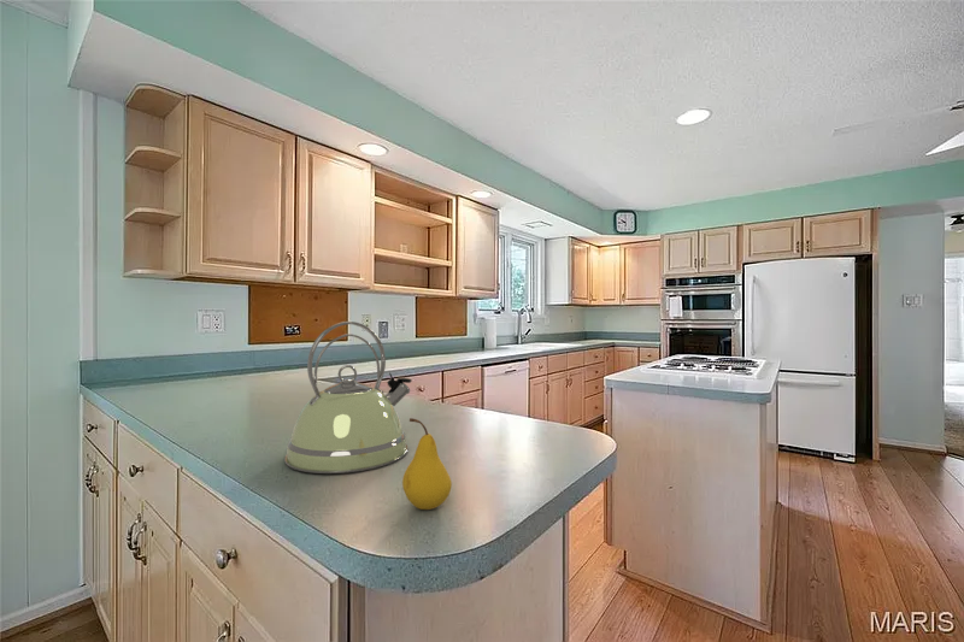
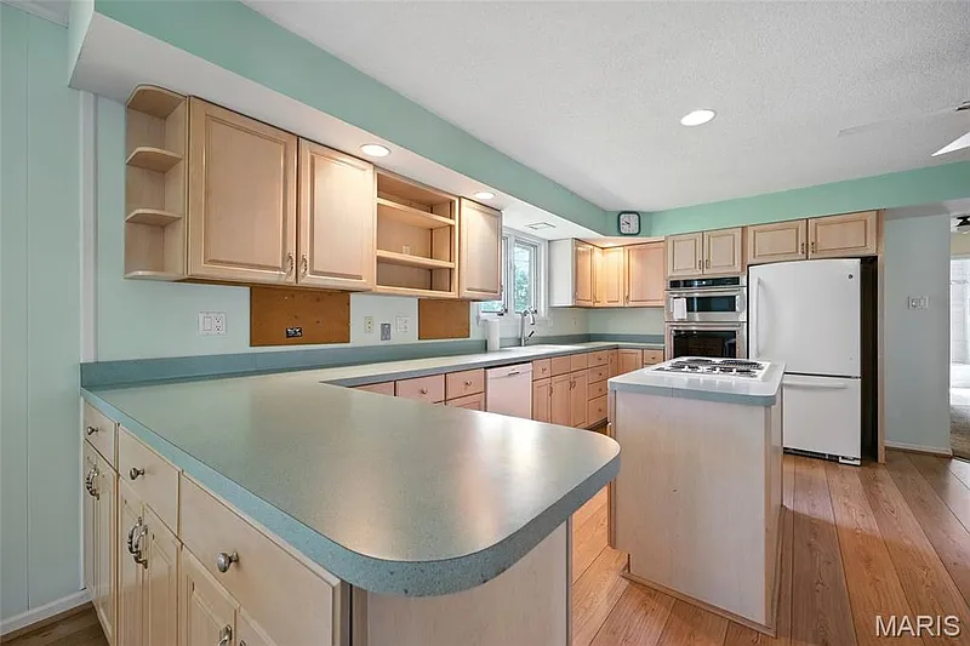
- kettle (355, 385)
- fruit (427, 460)
